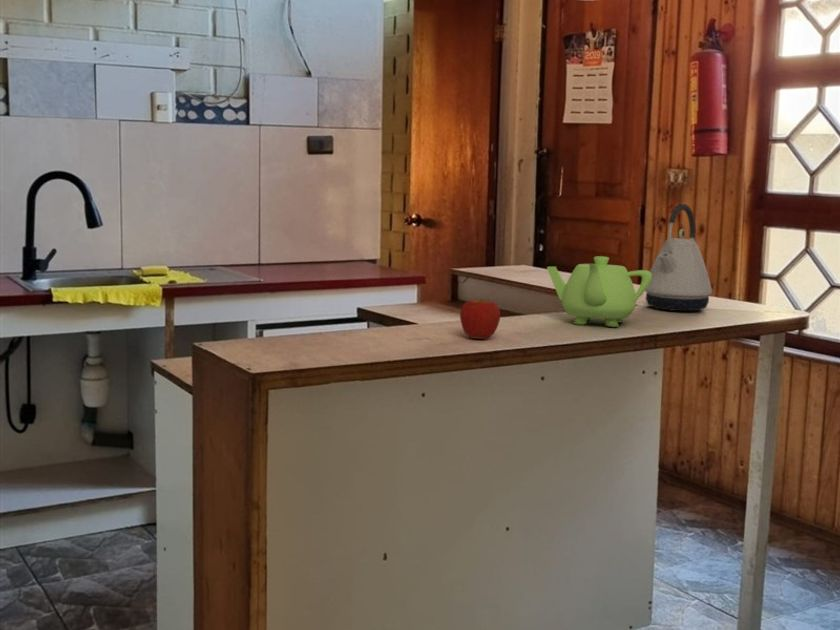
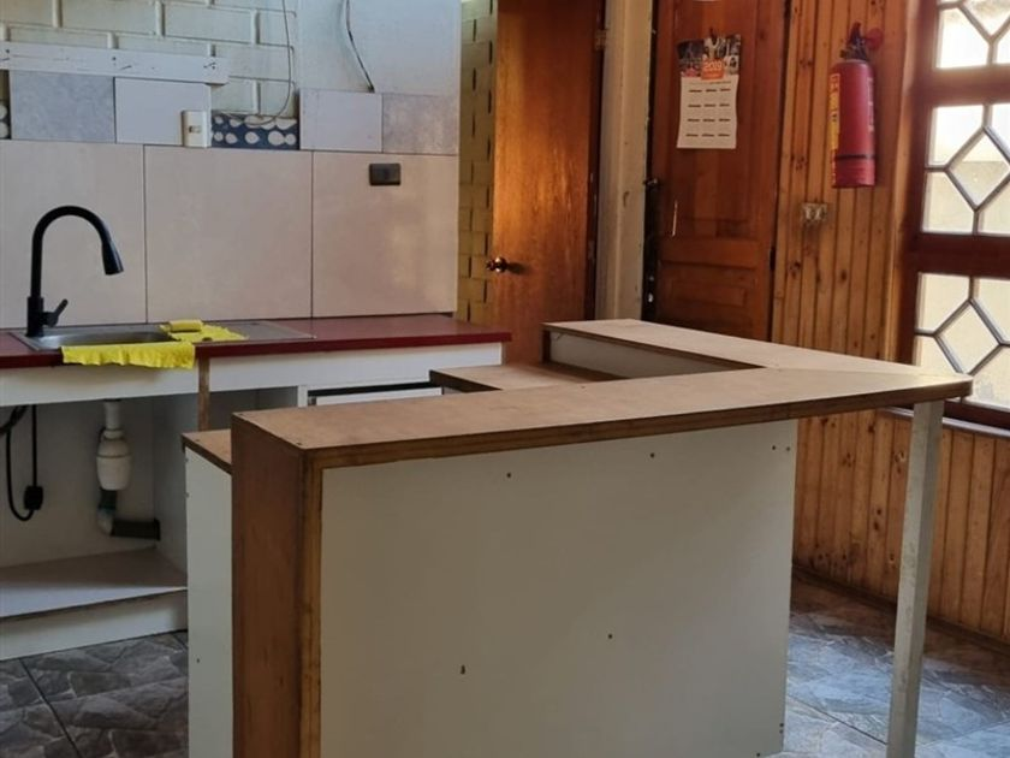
- apple (480, 317)
- kettle (678, 256)
- teapot (598, 289)
